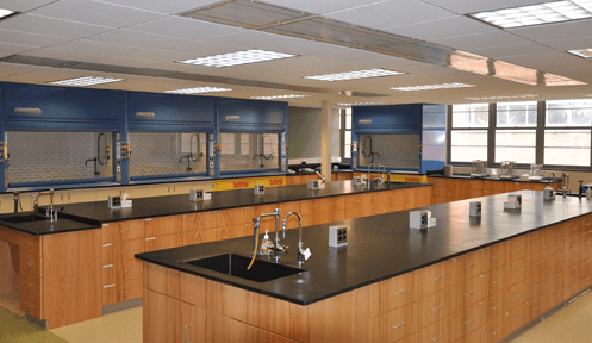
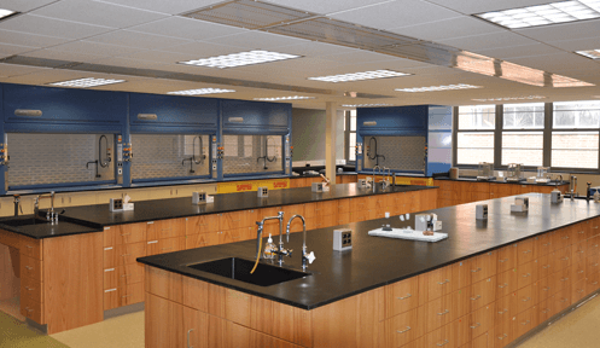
+ laboratory equipment (407, 227)
